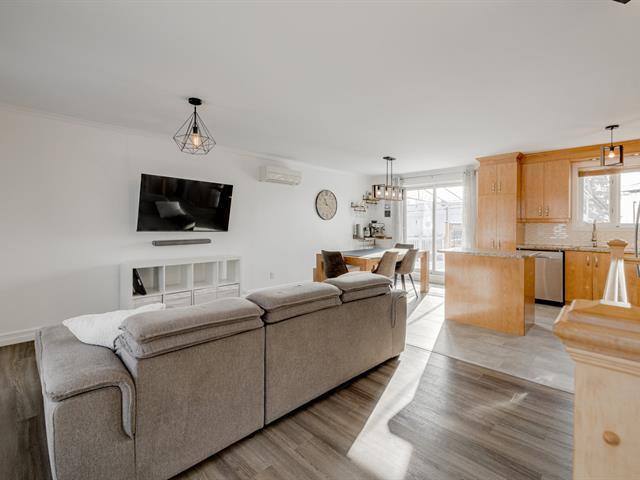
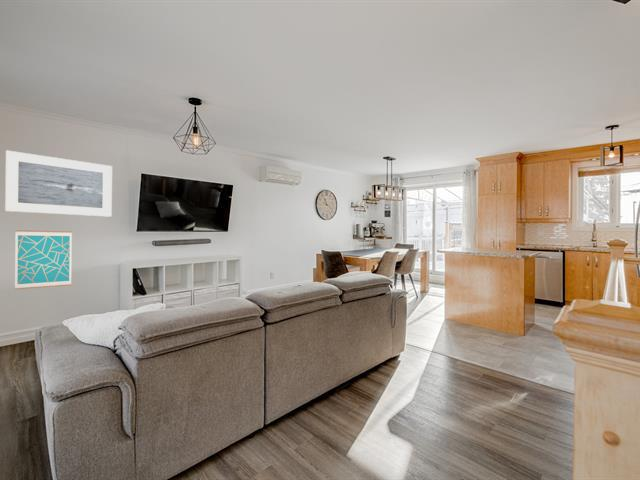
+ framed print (63, 186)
+ wall art (44, 259)
